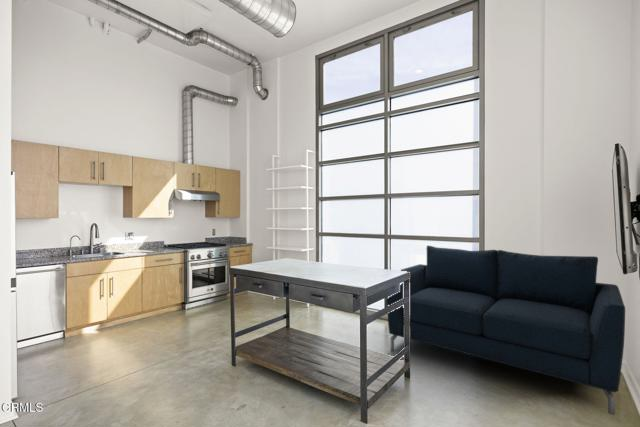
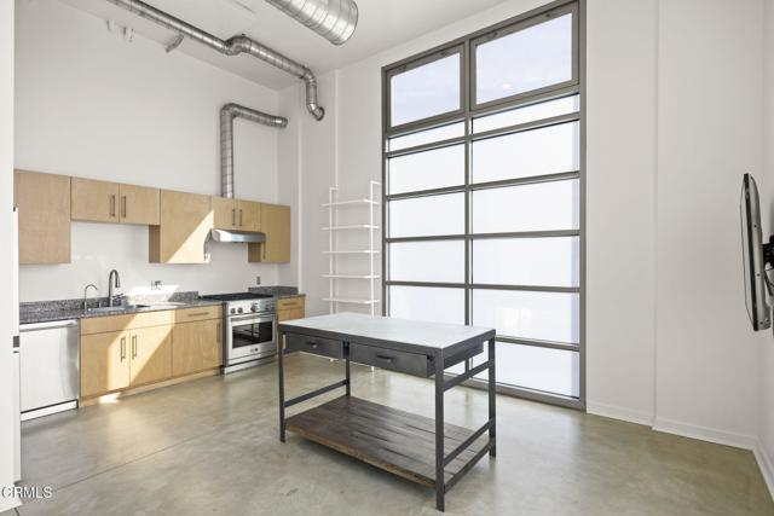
- sofa (491, 305)
